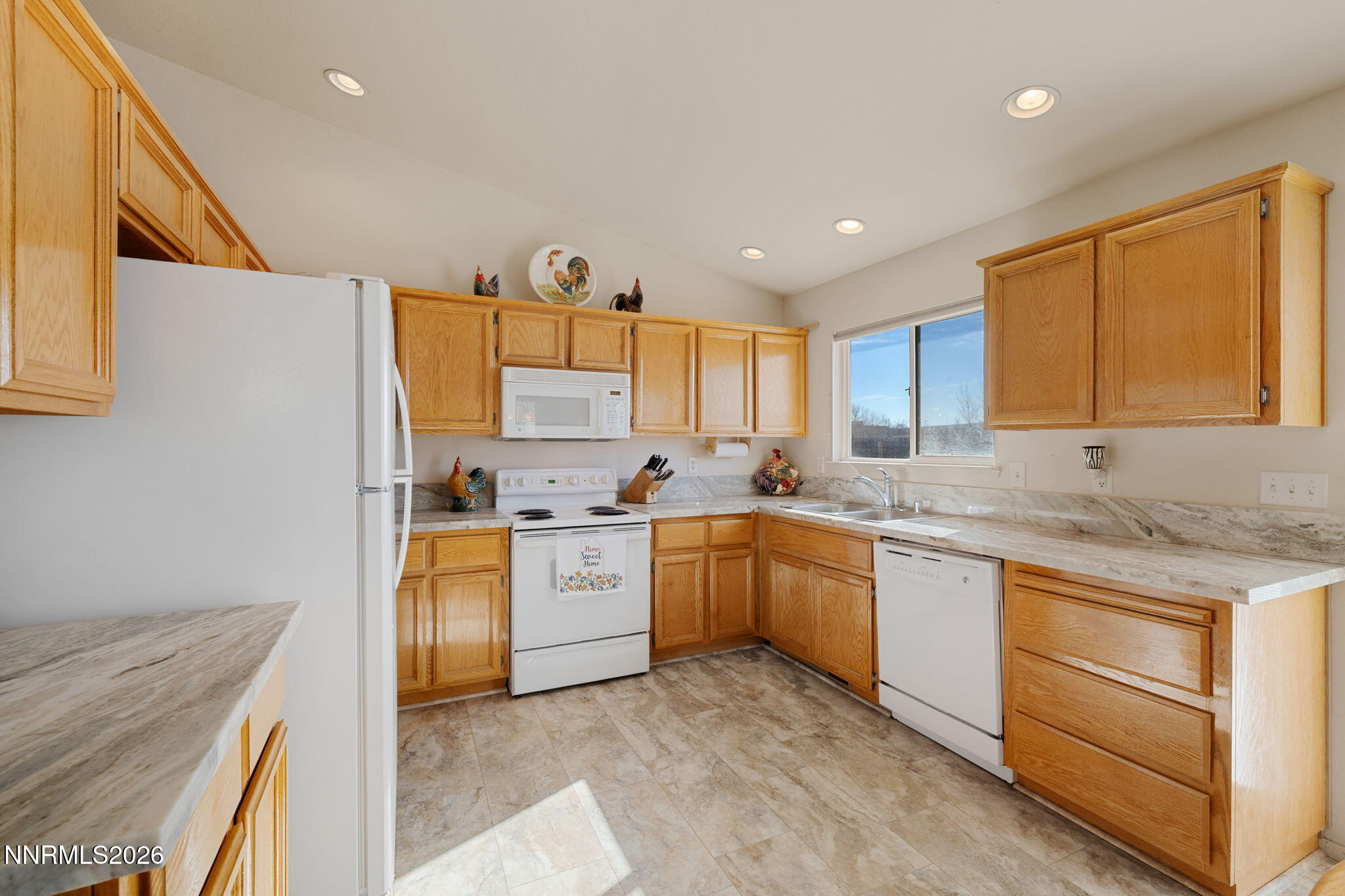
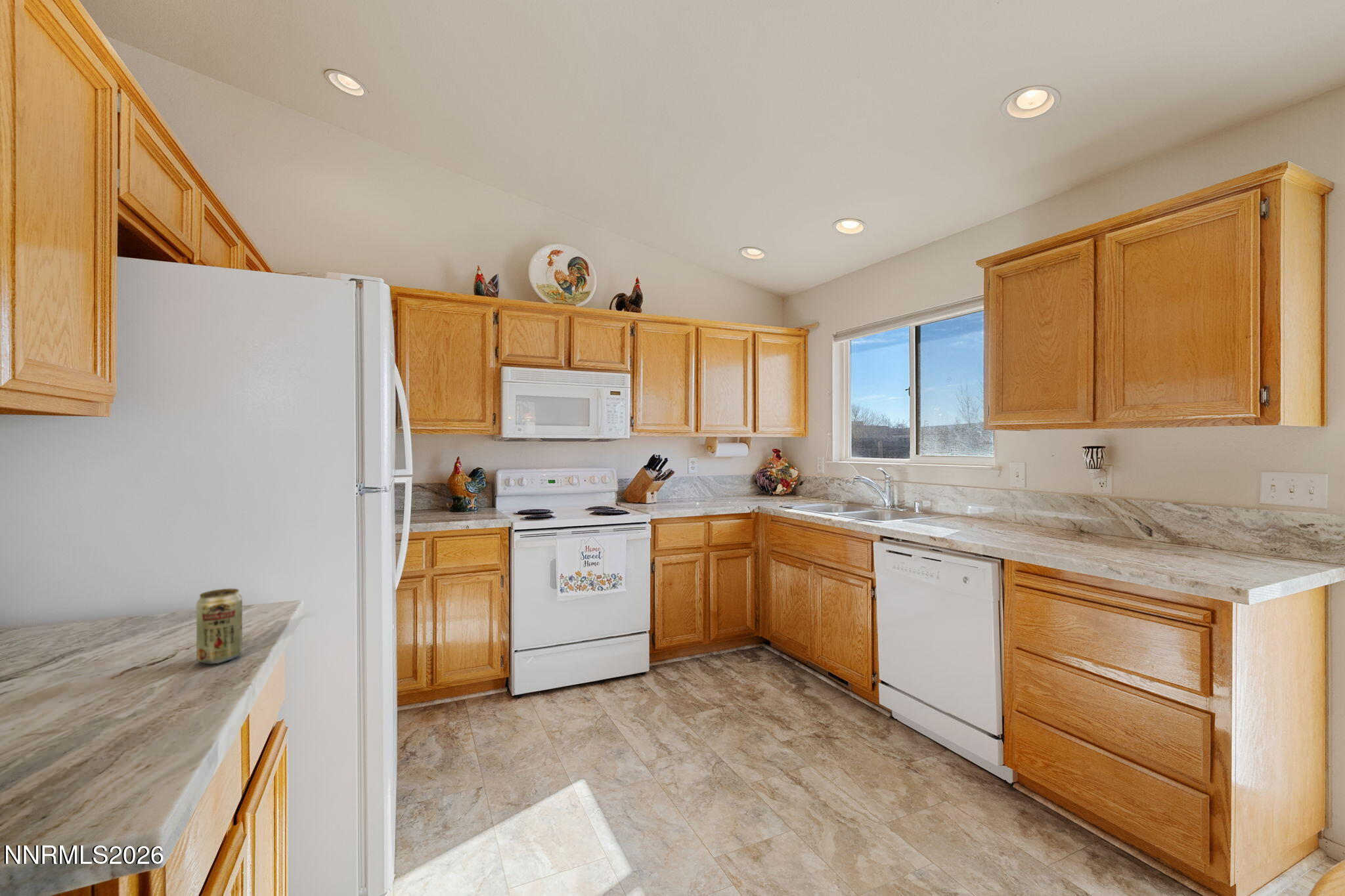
+ beverage can (219, 626)
